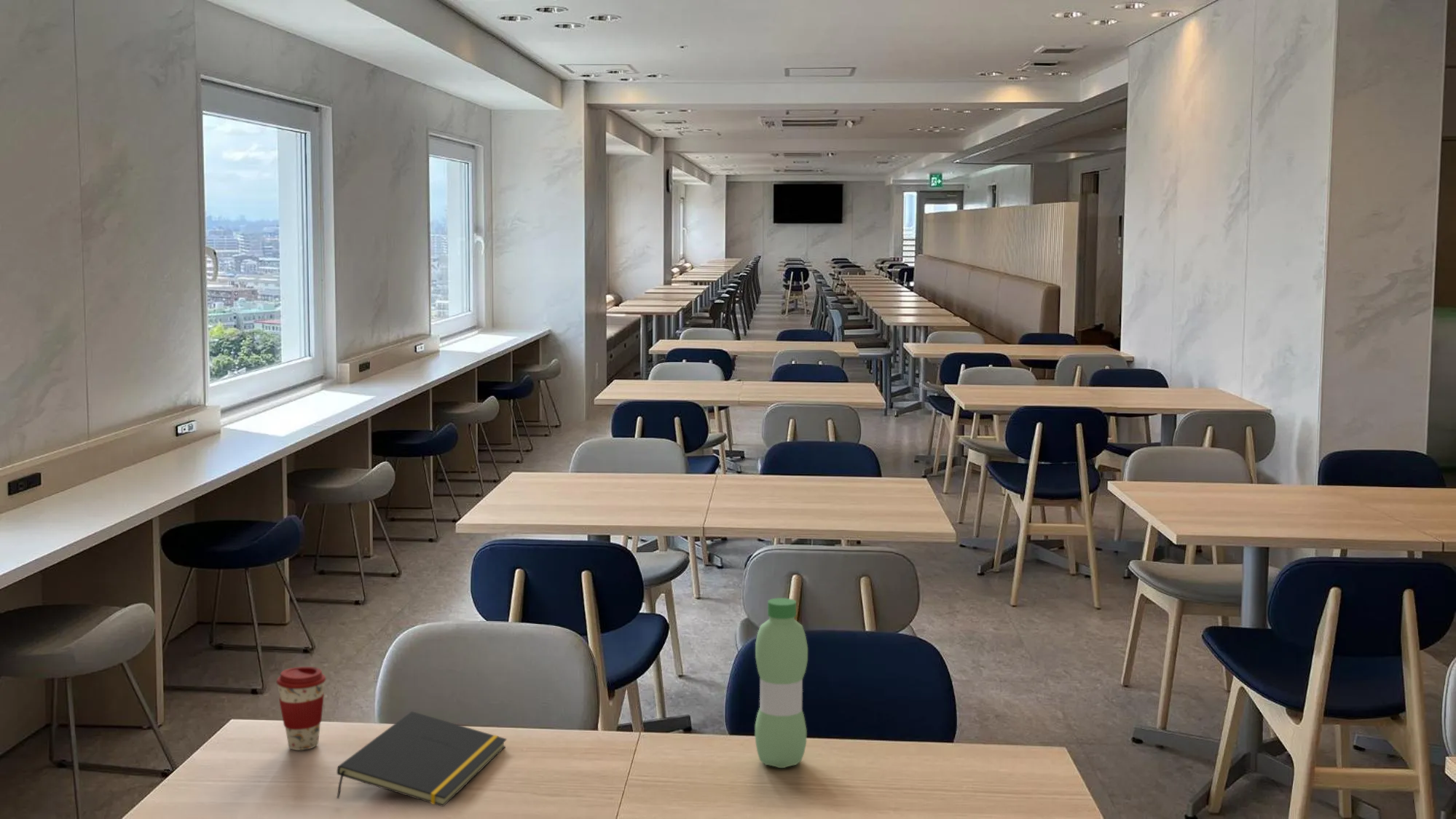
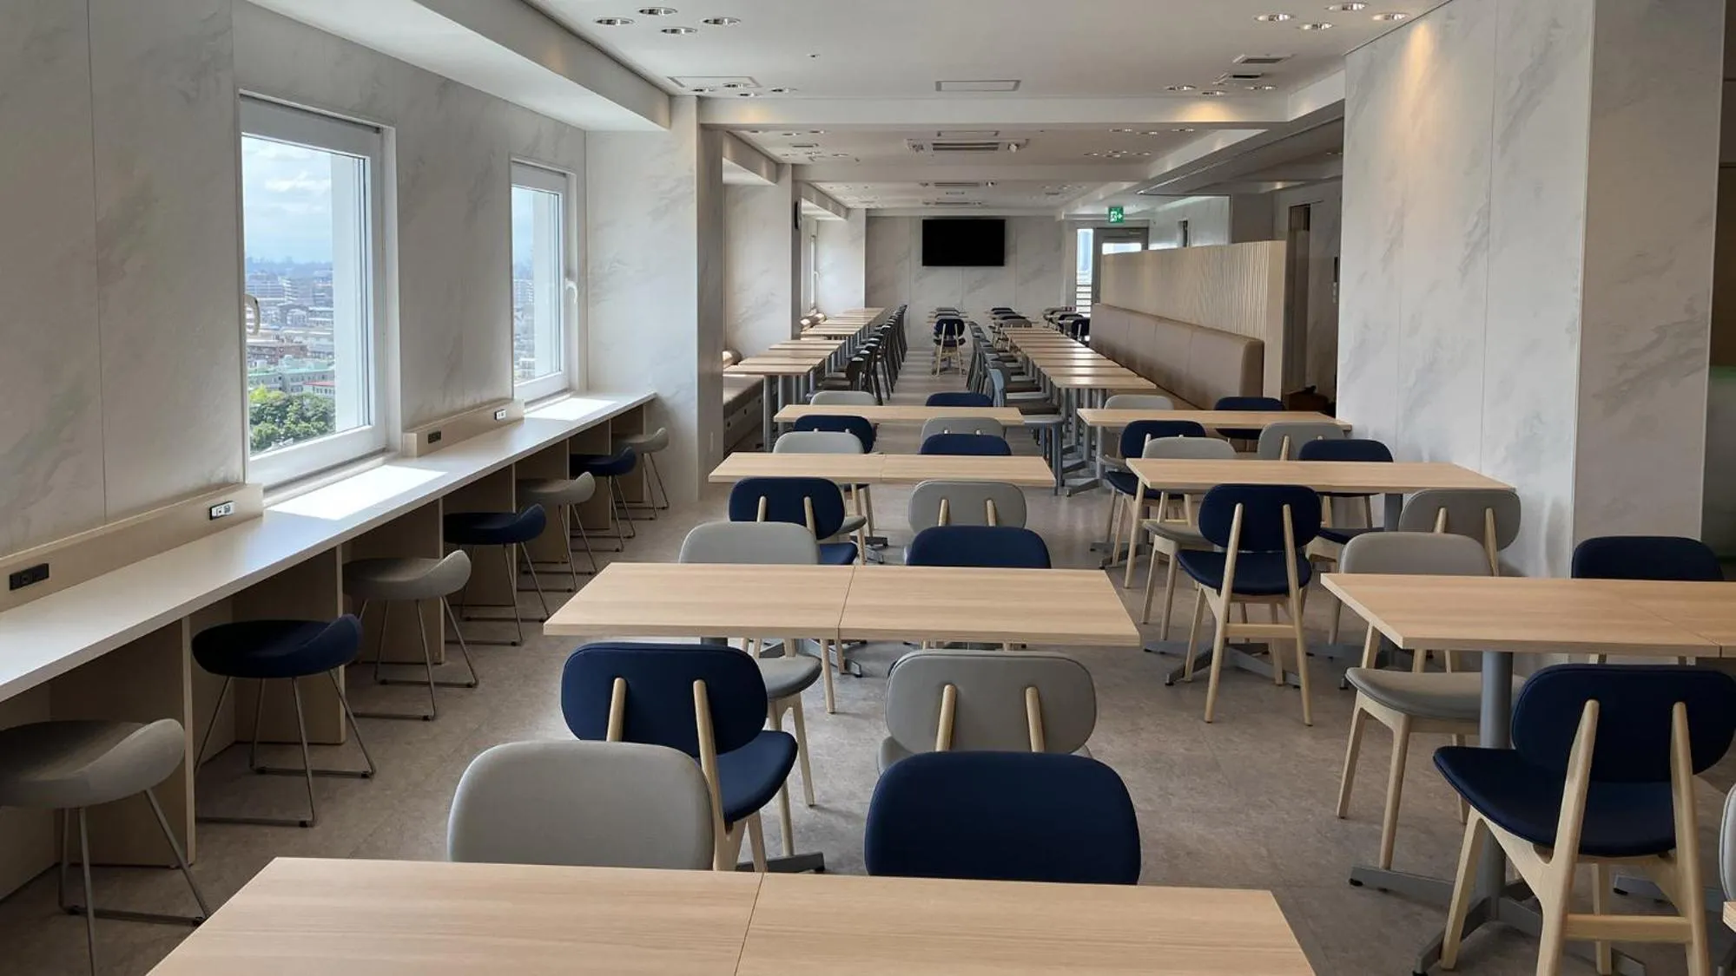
- coffee cup (302, 708)
- notepad (426, 756)
- water bottle (781, 681)
